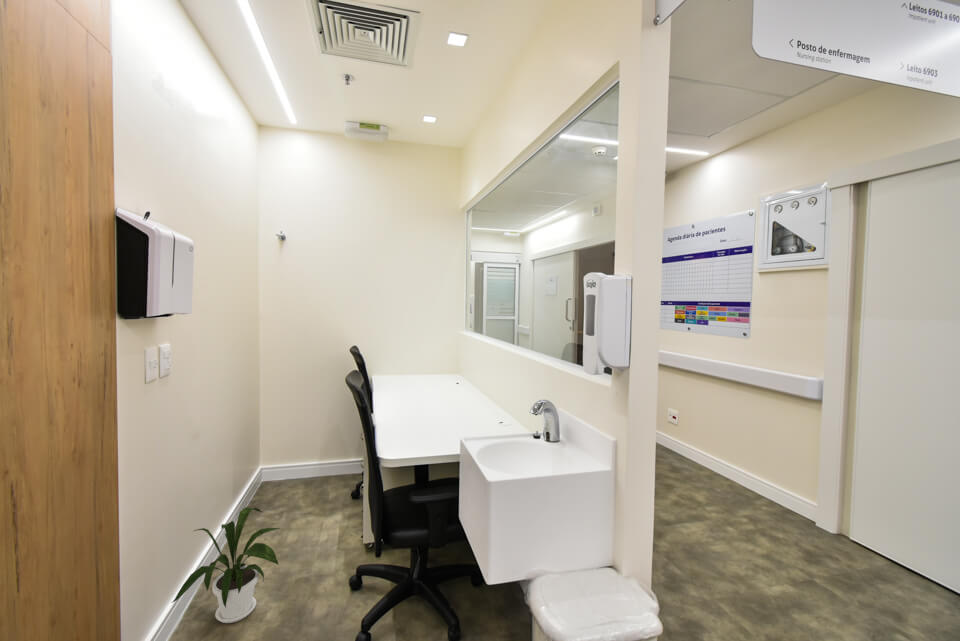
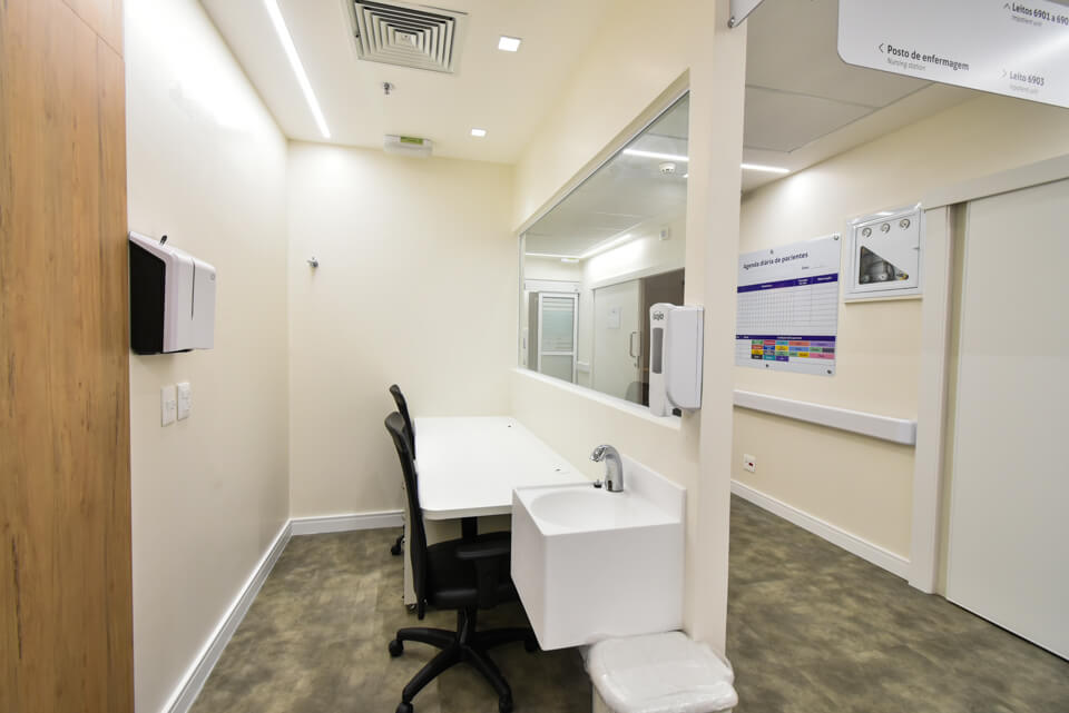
- house plant (236, 561)
